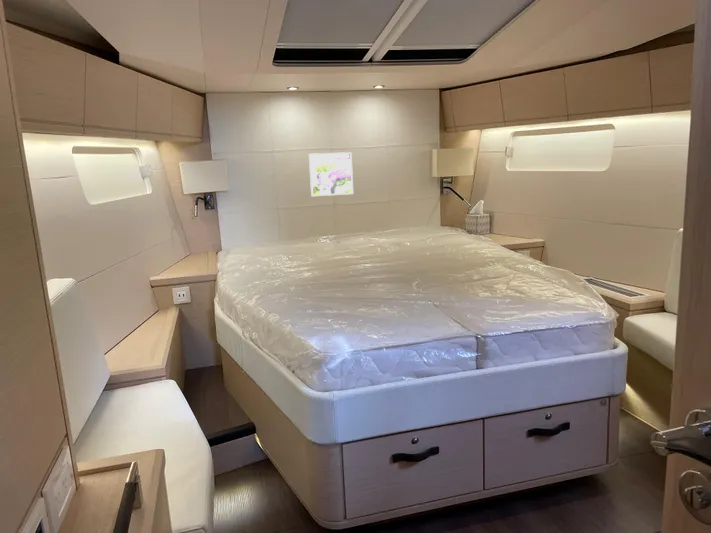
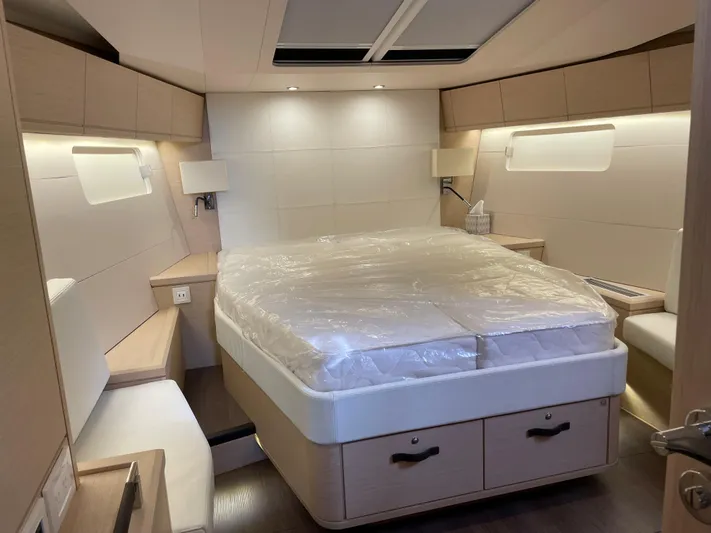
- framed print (331, 174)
